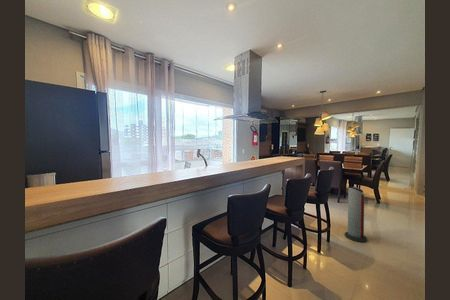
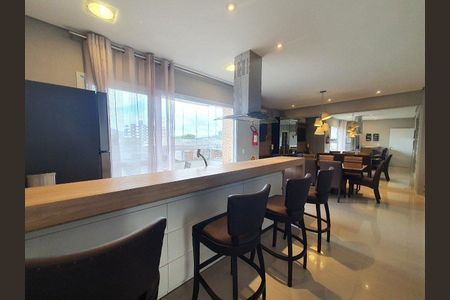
- air purifier (355, 212)
